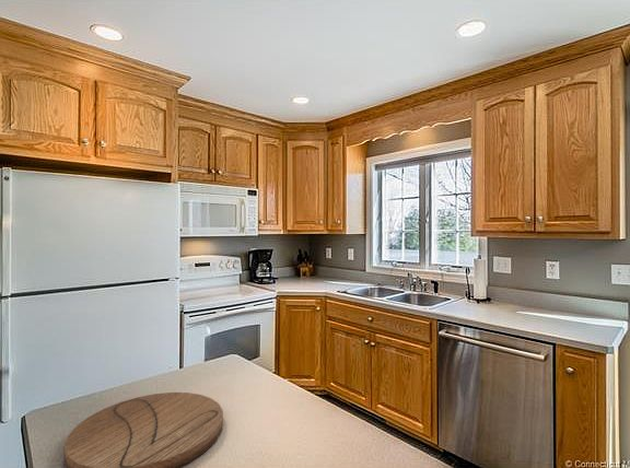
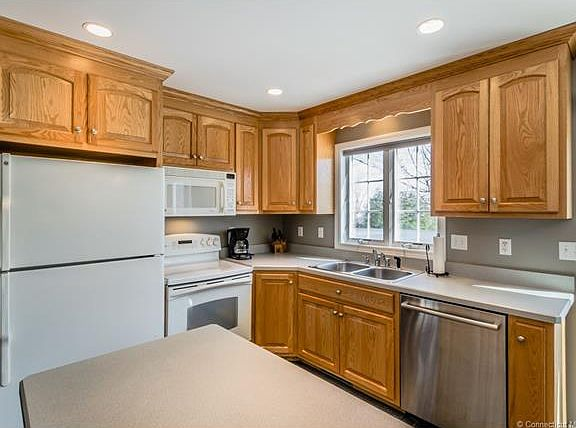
- cutting board (150, 428)
